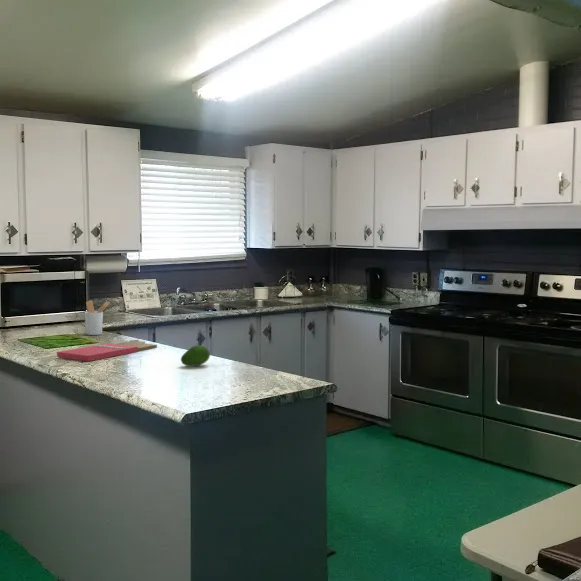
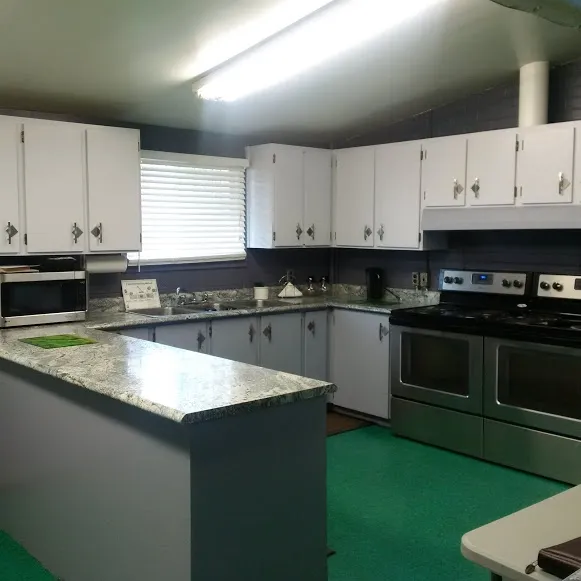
- fruit (195, 355)
- cutting board (113, 348)
- utensil holder (98, 317)
